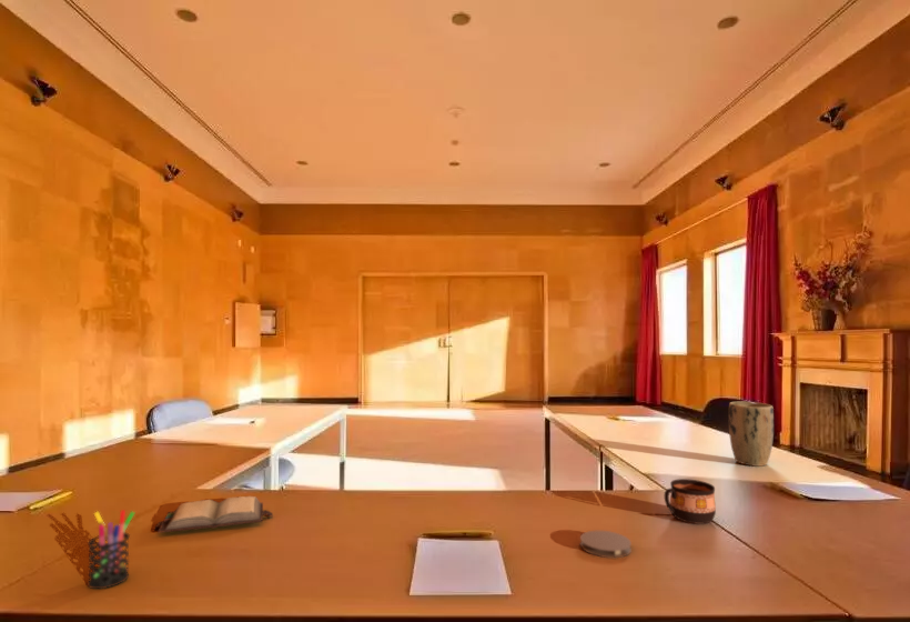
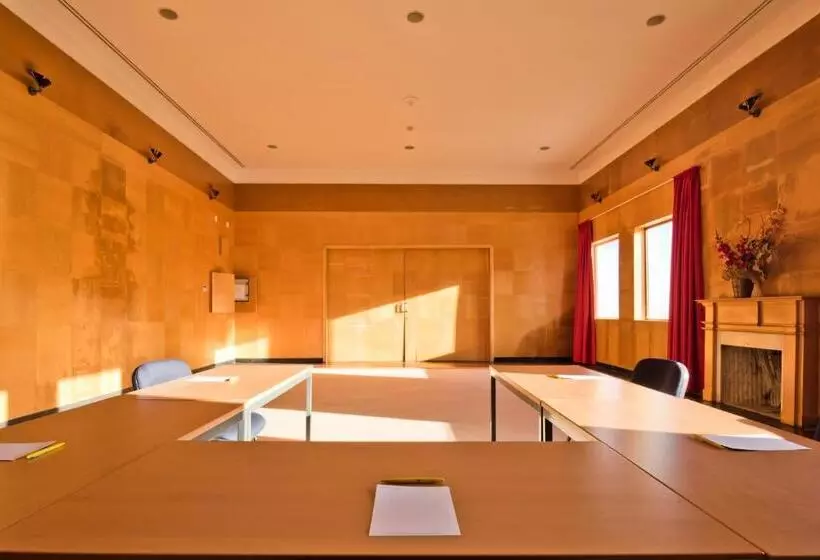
- pen holder (114, 542)
- hardback book (215, 513)
- plant pot (750, 433)
- coaster (605, 543)
- cup (689, 501)
